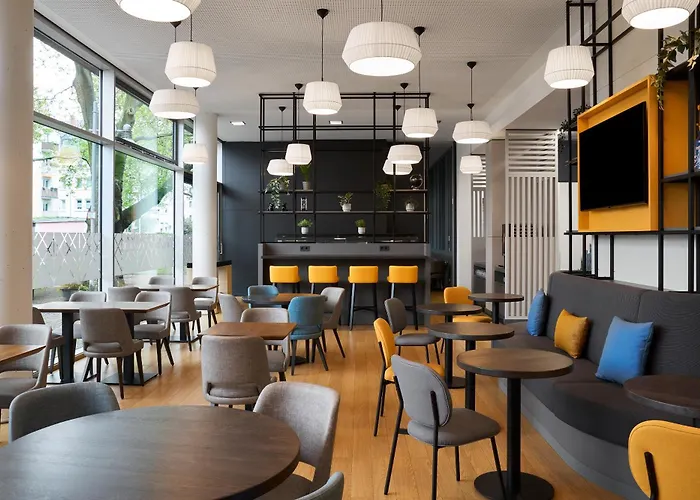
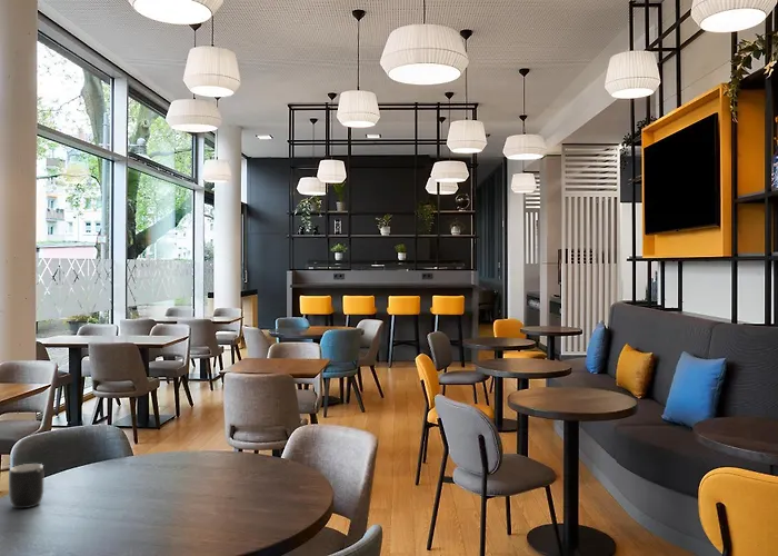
+ mug (23, 485)
